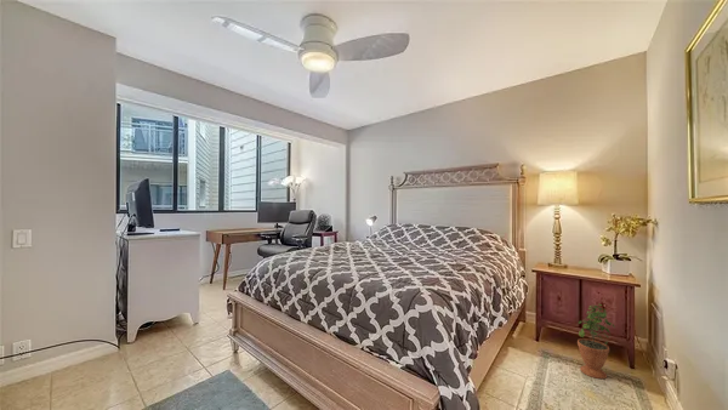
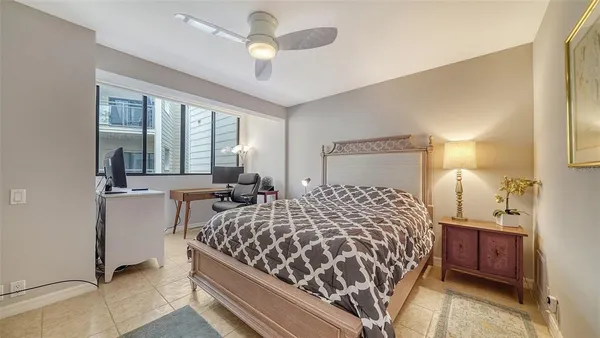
- potted plant (597, 336)
